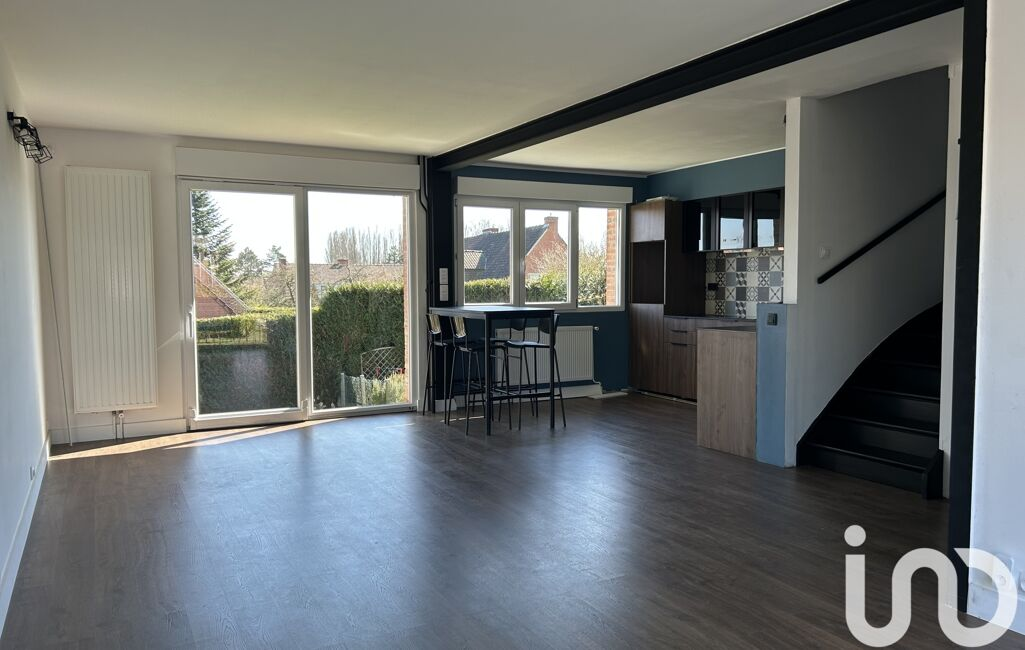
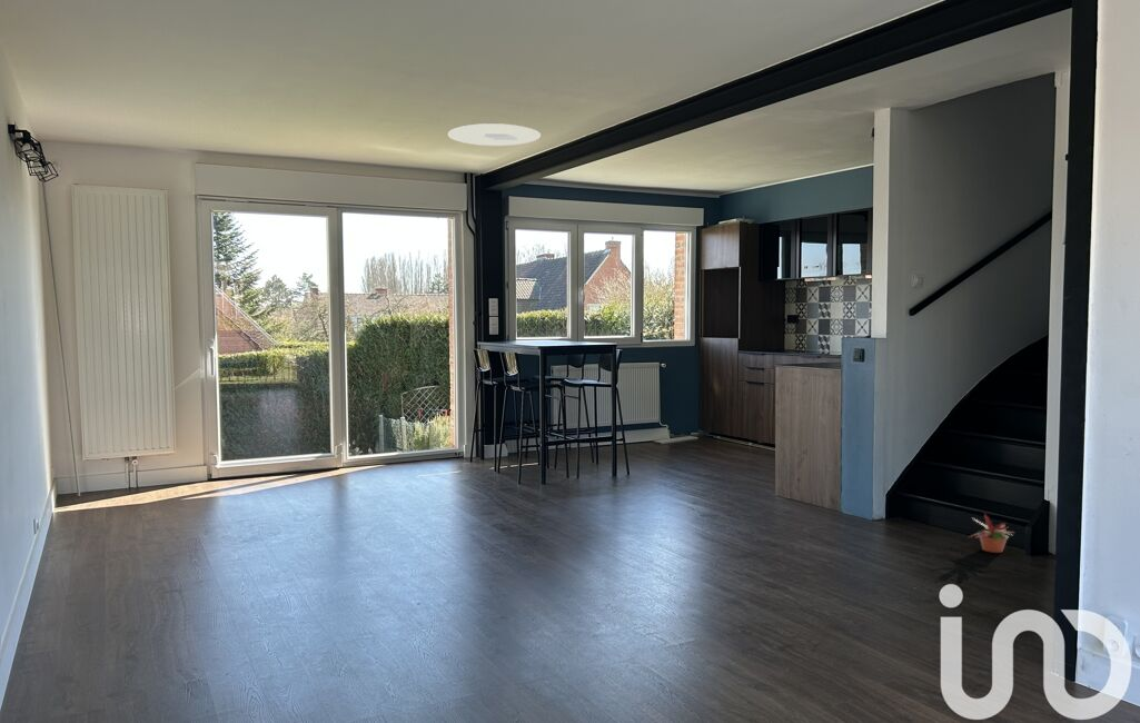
+ potted plant (992, 531)
+ ceiling light (494, 130)
